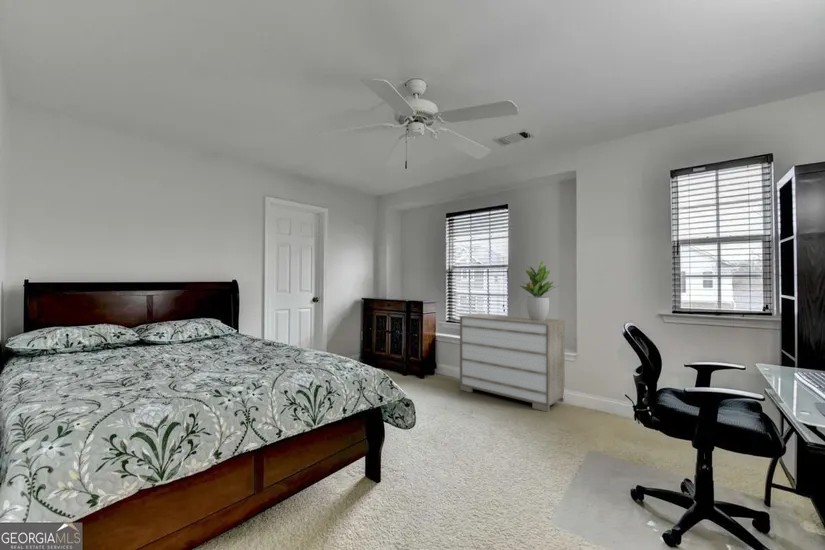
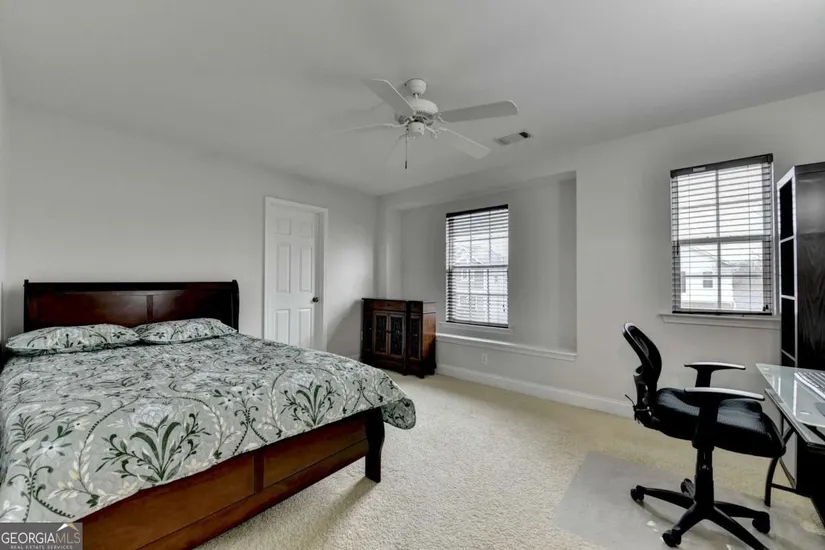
- potted plant (536, 289)
- dresser (509, 356)
